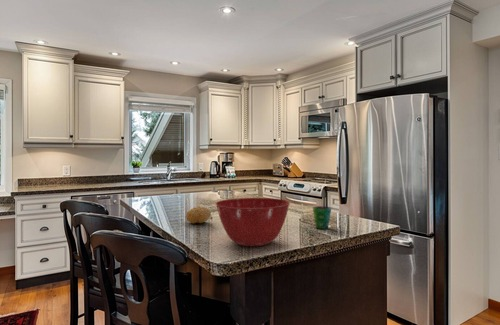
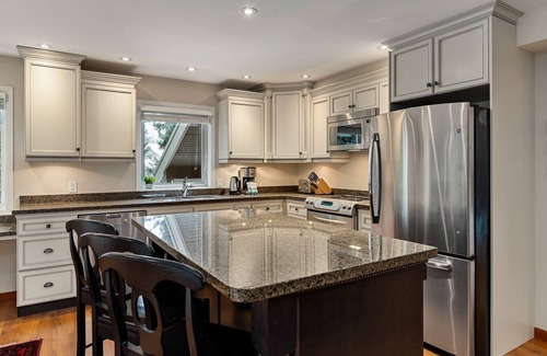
- cup (321, 217)
- mixing bowl (252, 221)
- fruit (198, 214)
